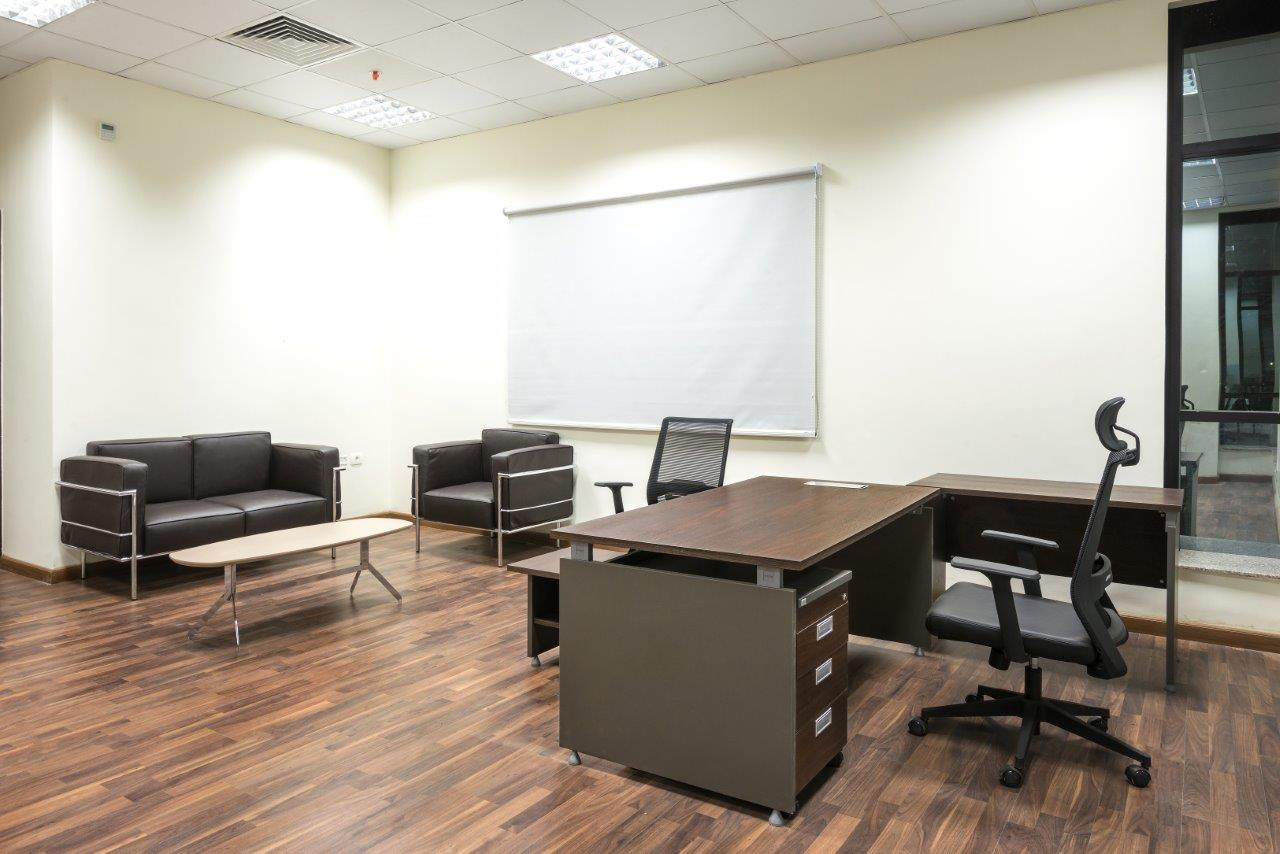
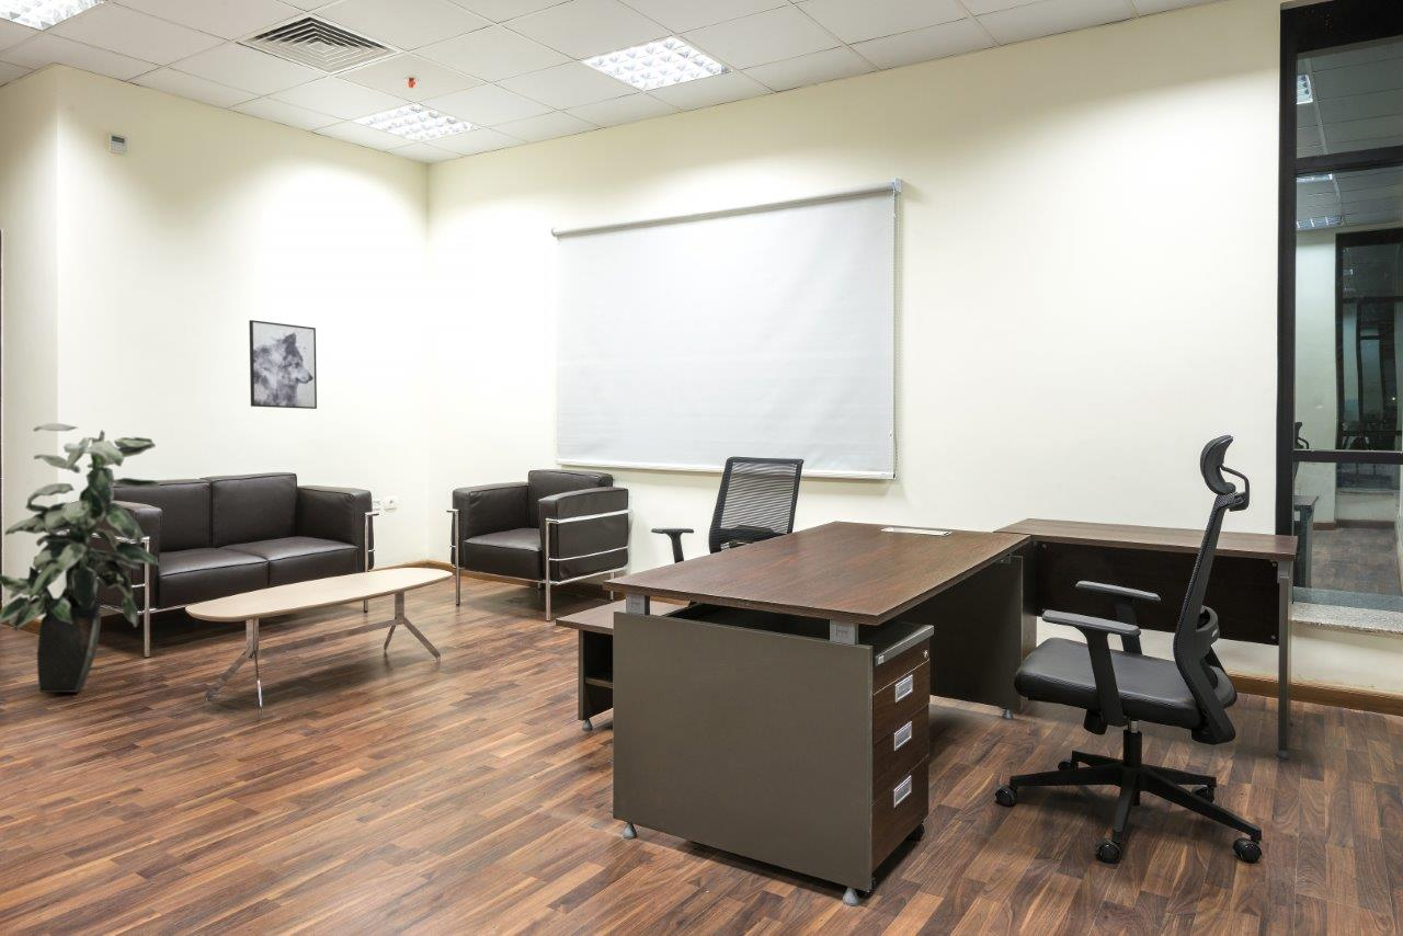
+ indoor plant (77, 556)
+ wall art (284, 365)
